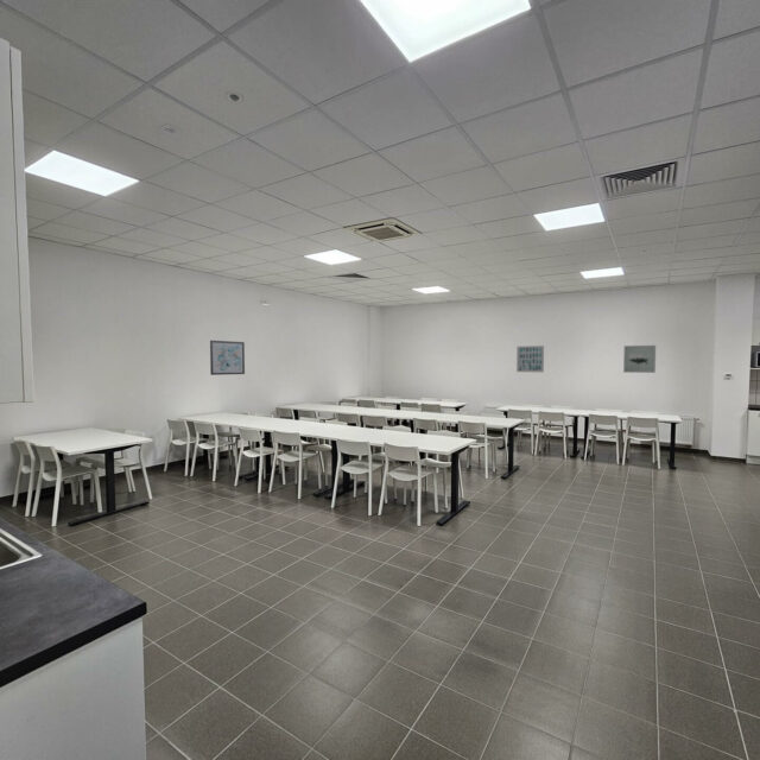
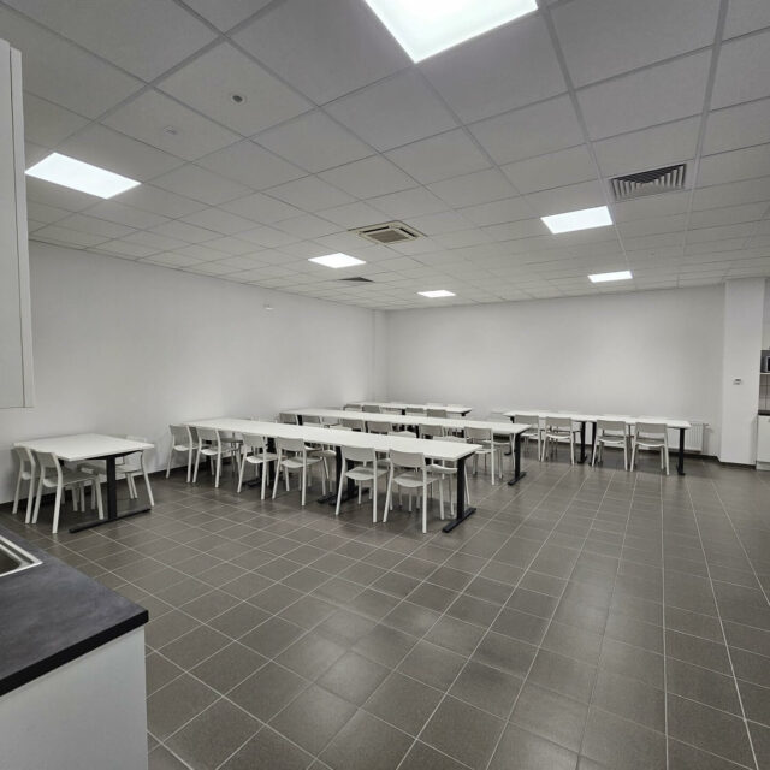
- wall art (530, 359)
- wall art (228, 357)
- wall art (639, 359)
